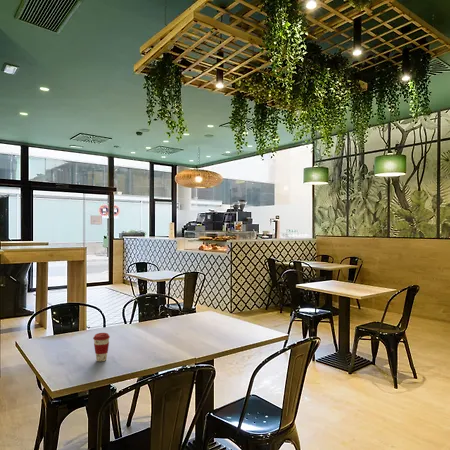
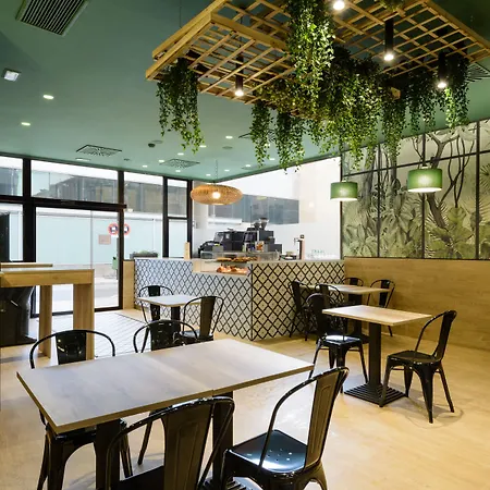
- coffee cup (101, 347)
